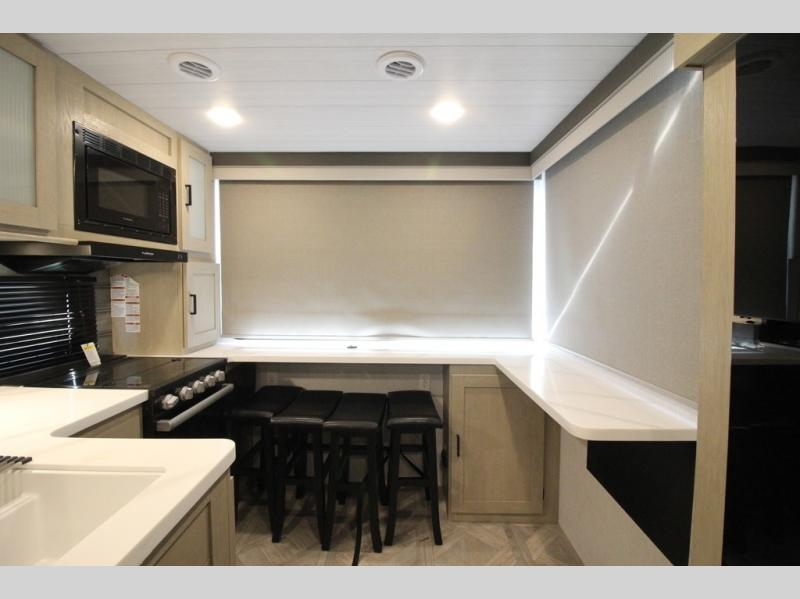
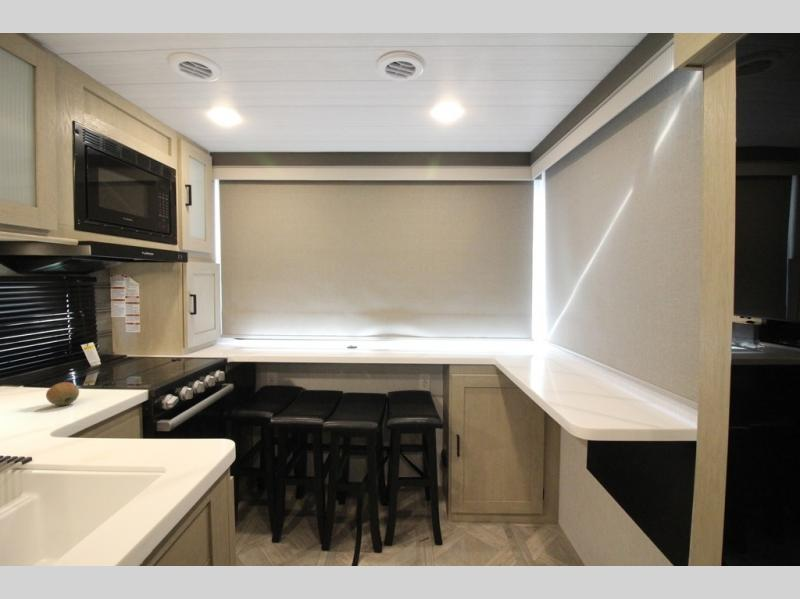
+ fruit (63, 393)
